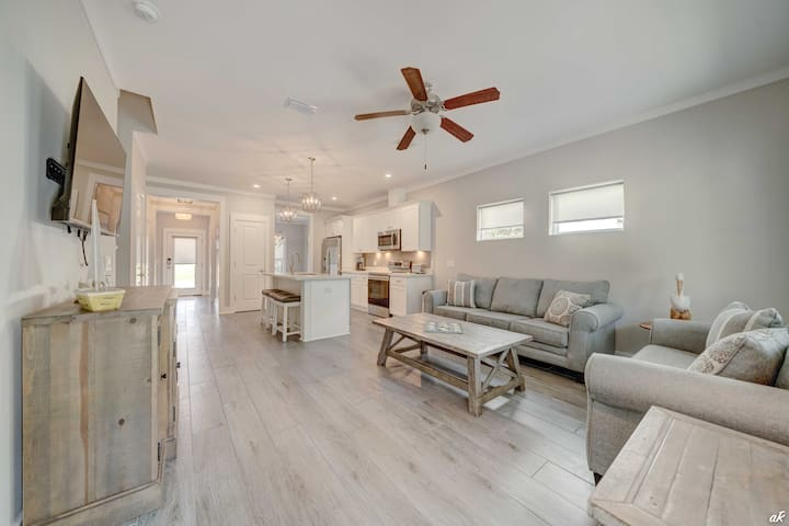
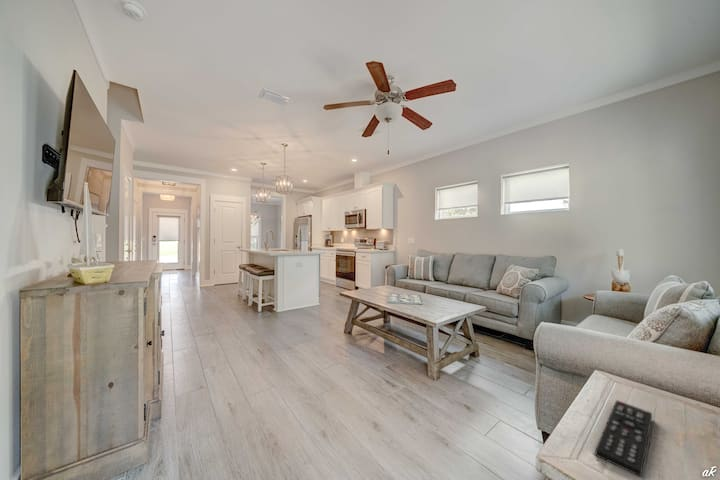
+ remote control (626, 431)
